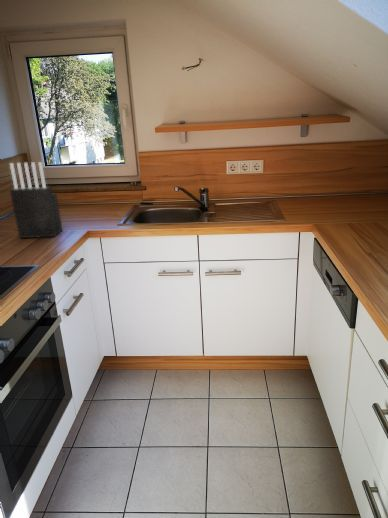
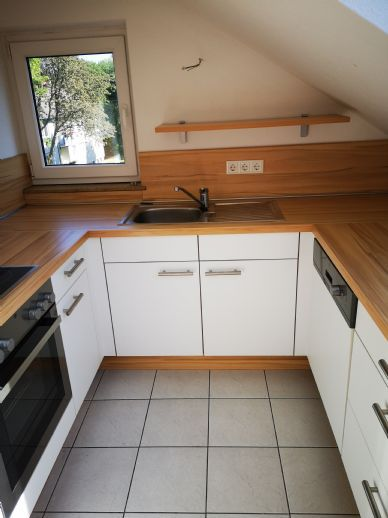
- knife block (36, 198)
